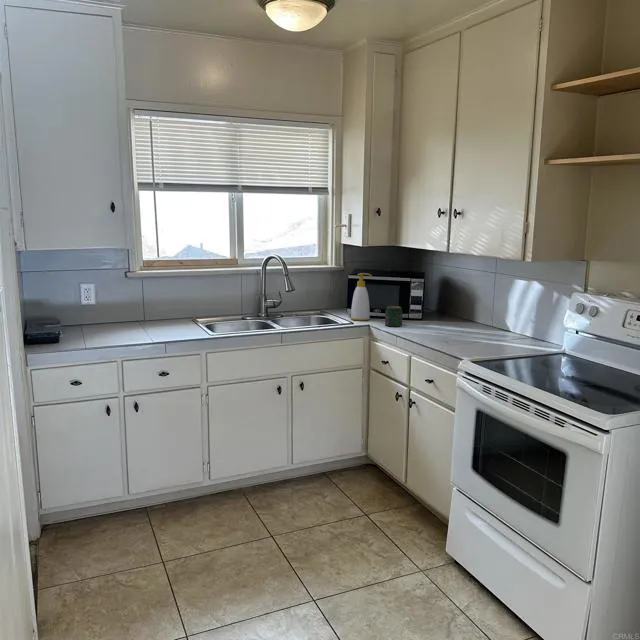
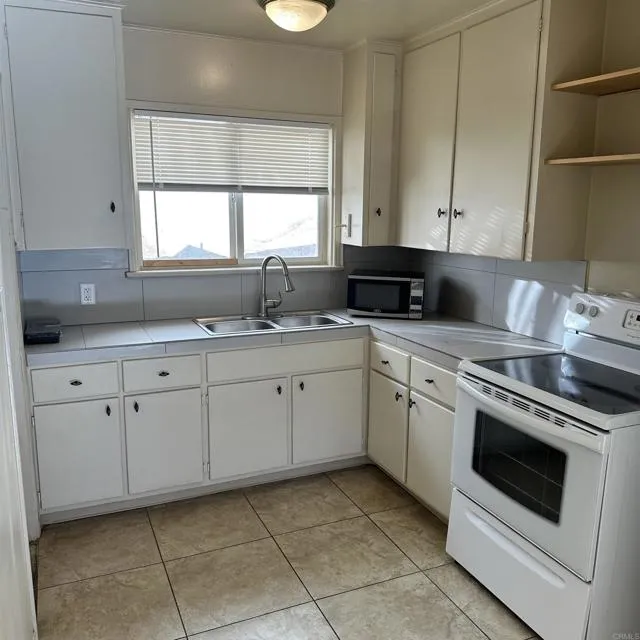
- jar (393, 316)
- soap bottle (361, 296)
